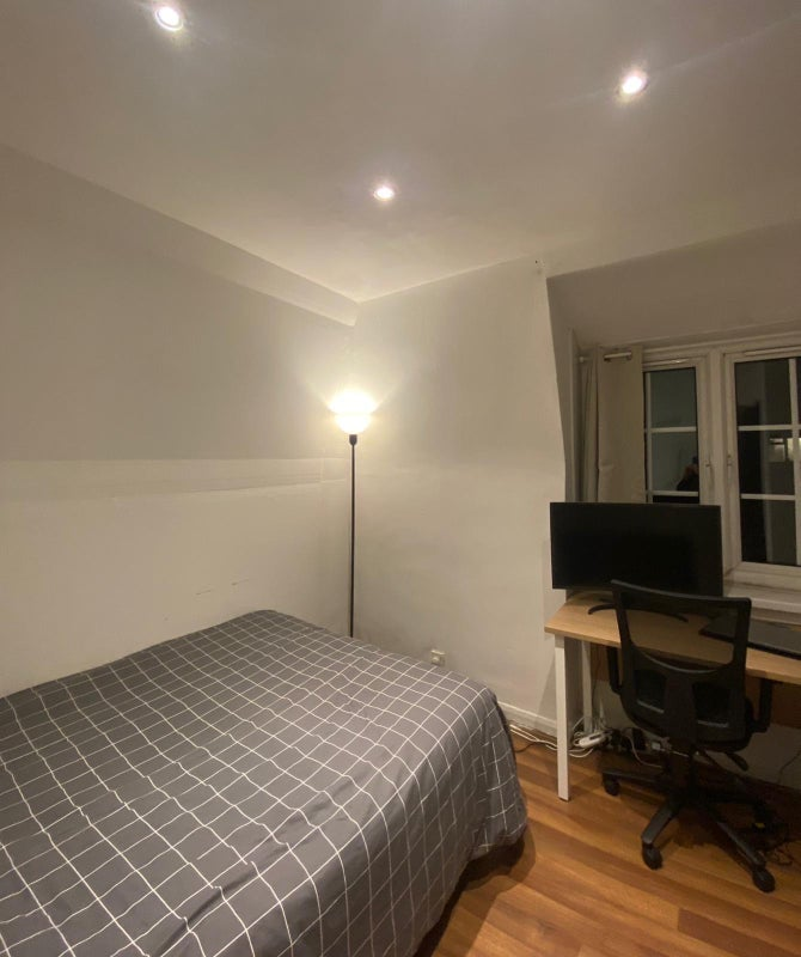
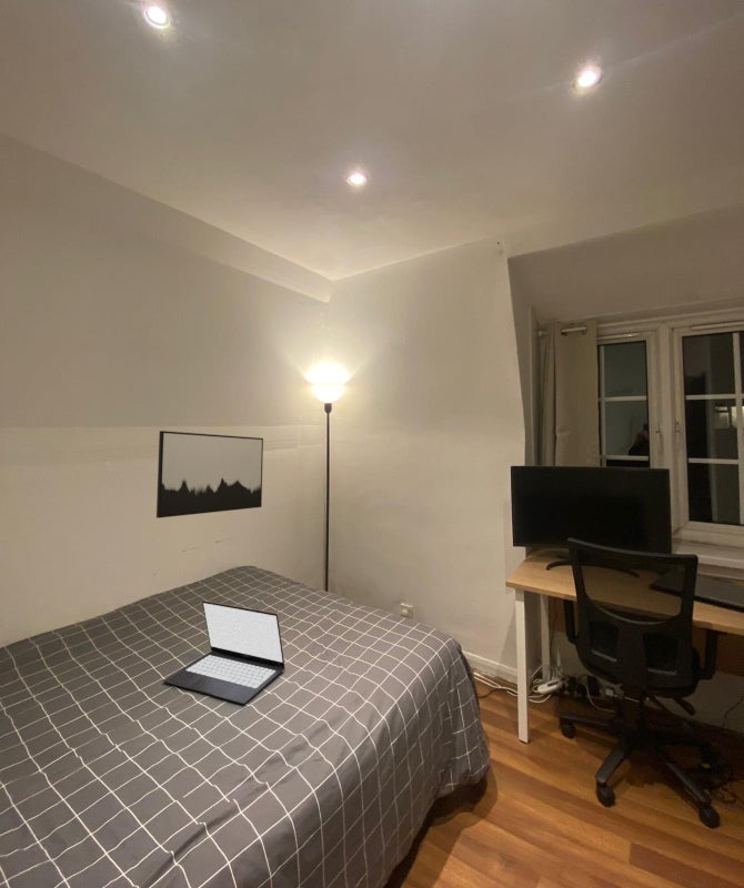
+ wall art (215, 473)
+ laptop (227, 644)
